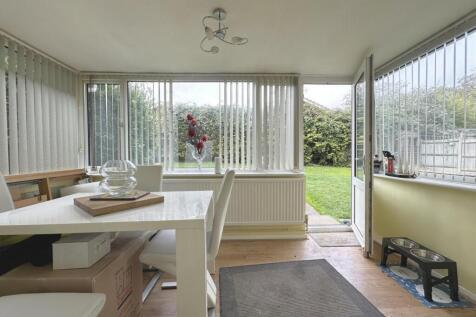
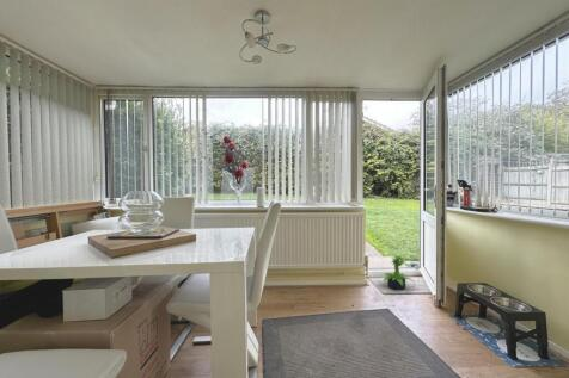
+ potted plant (396, 271)
